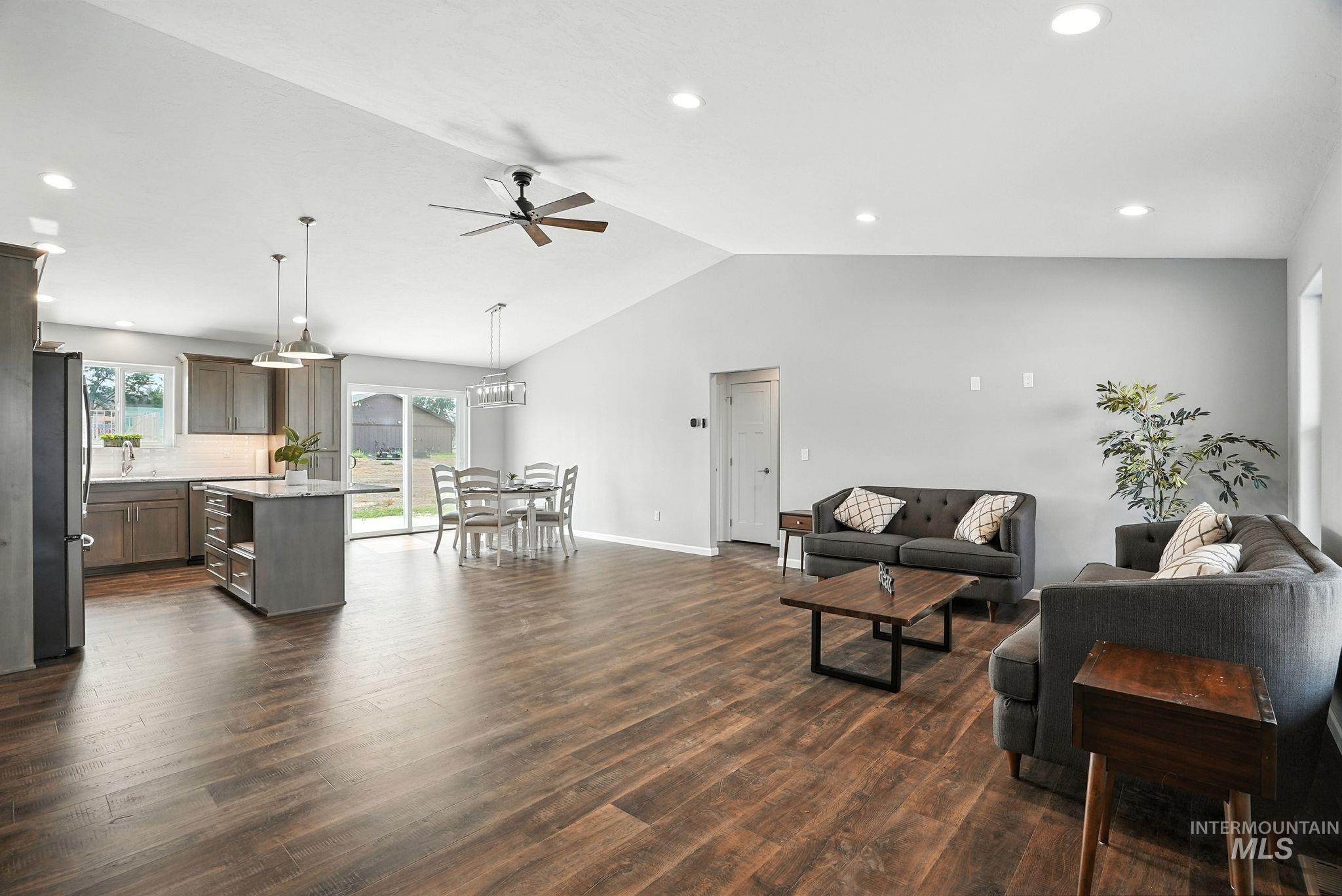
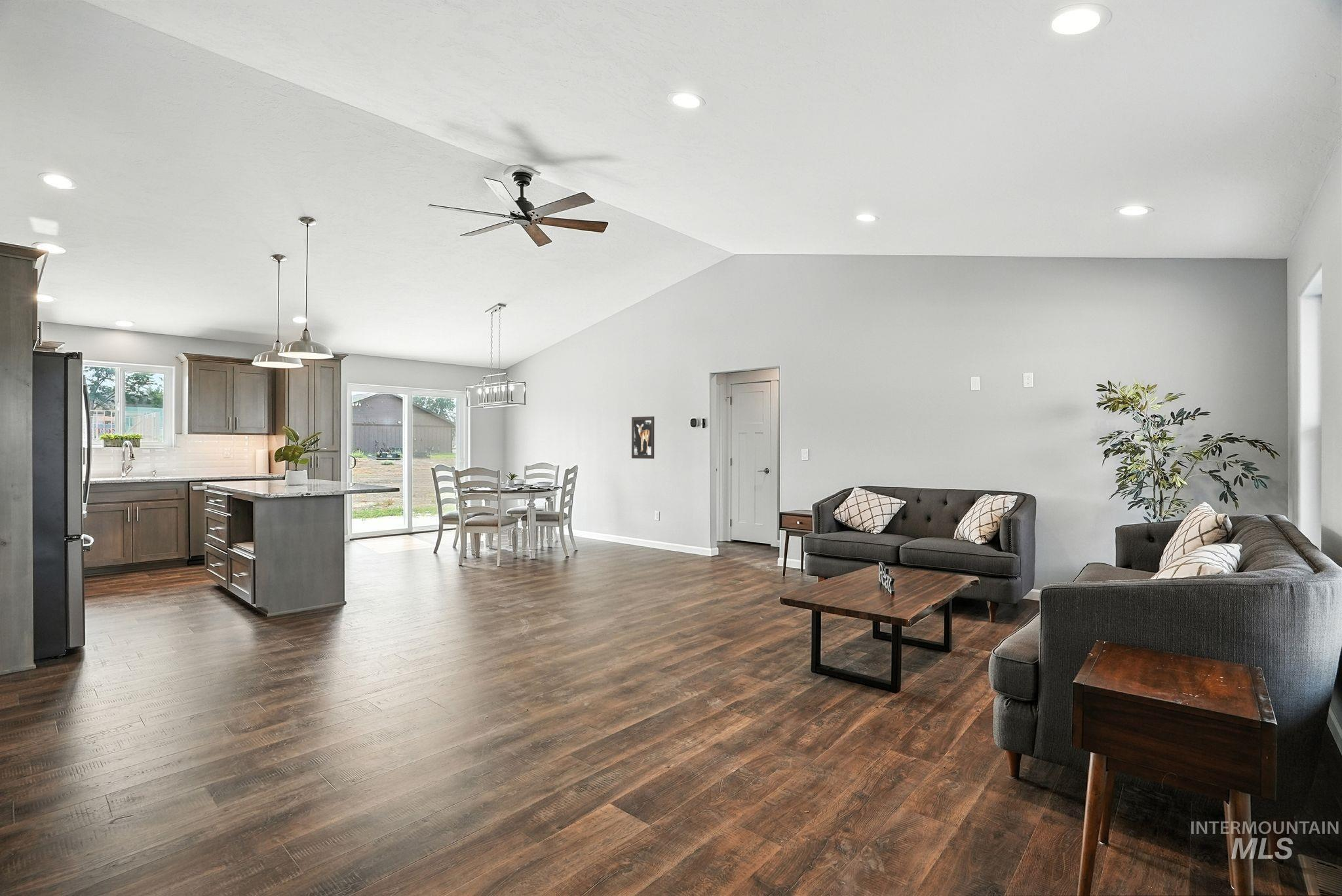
+ wall art (642, 438)
